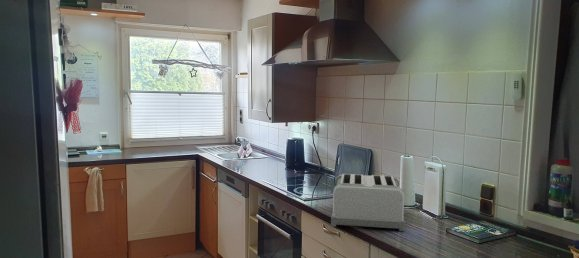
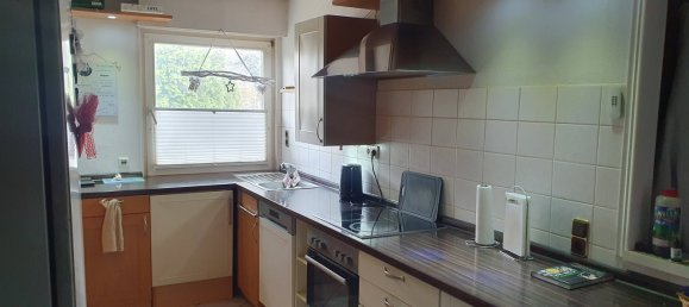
- toaster (367, 197)
